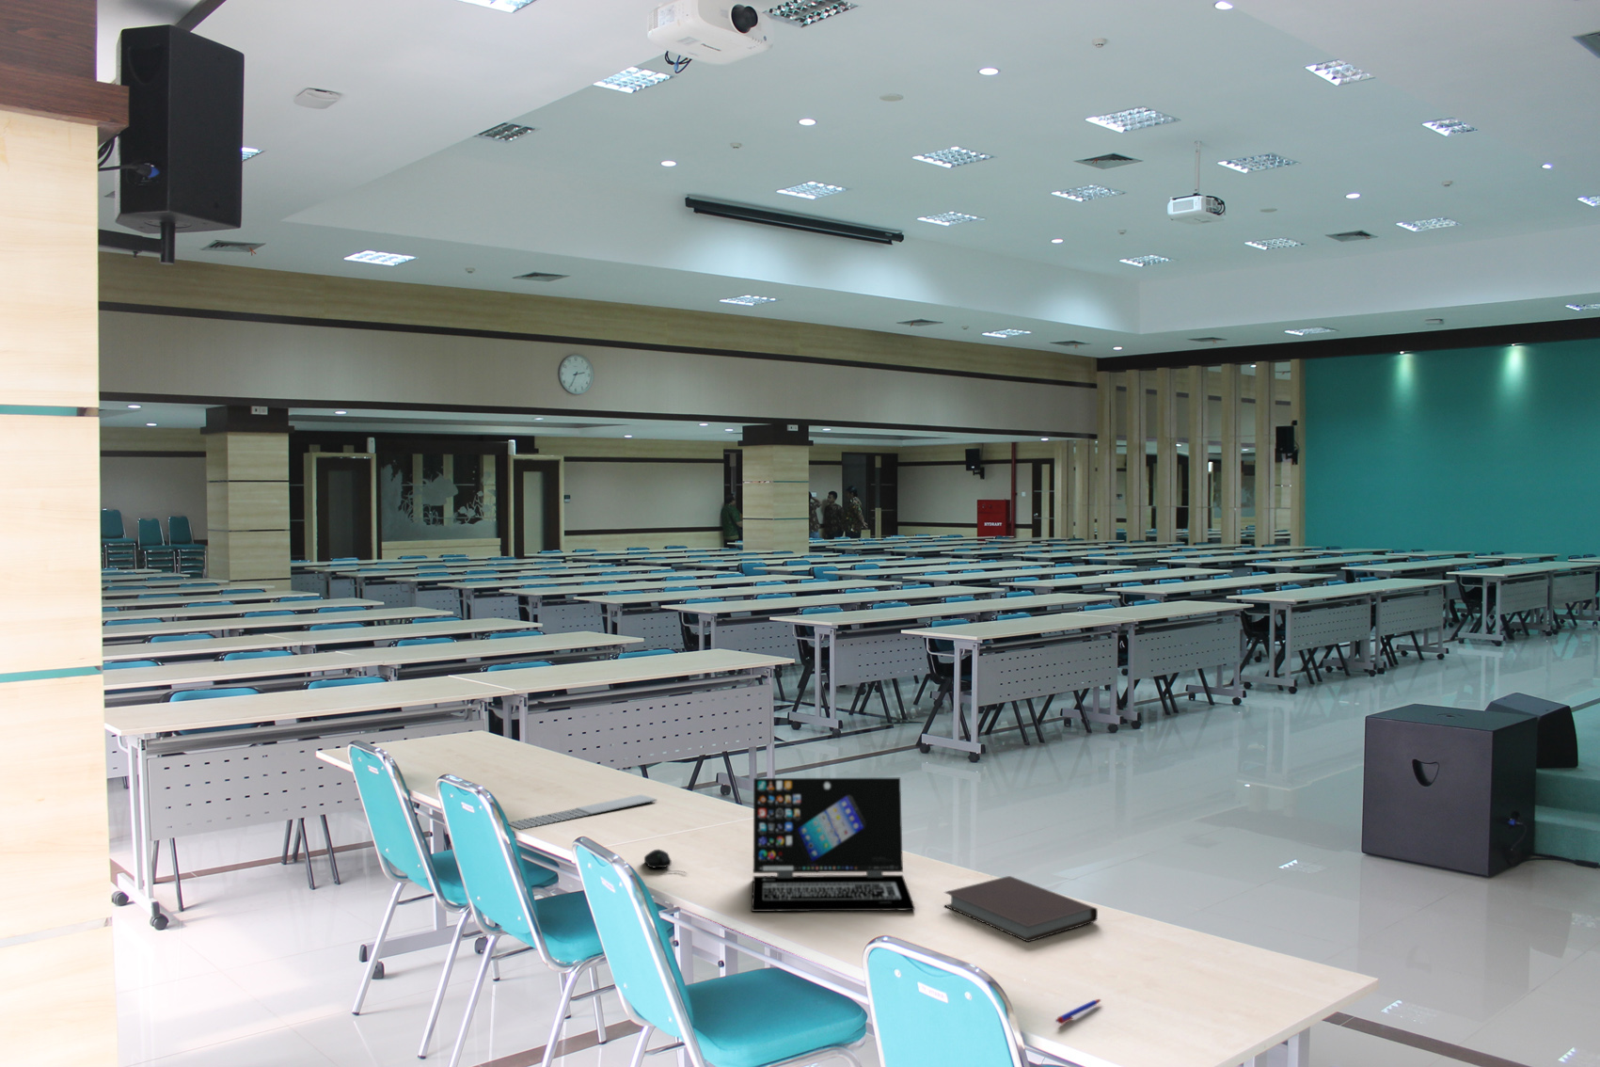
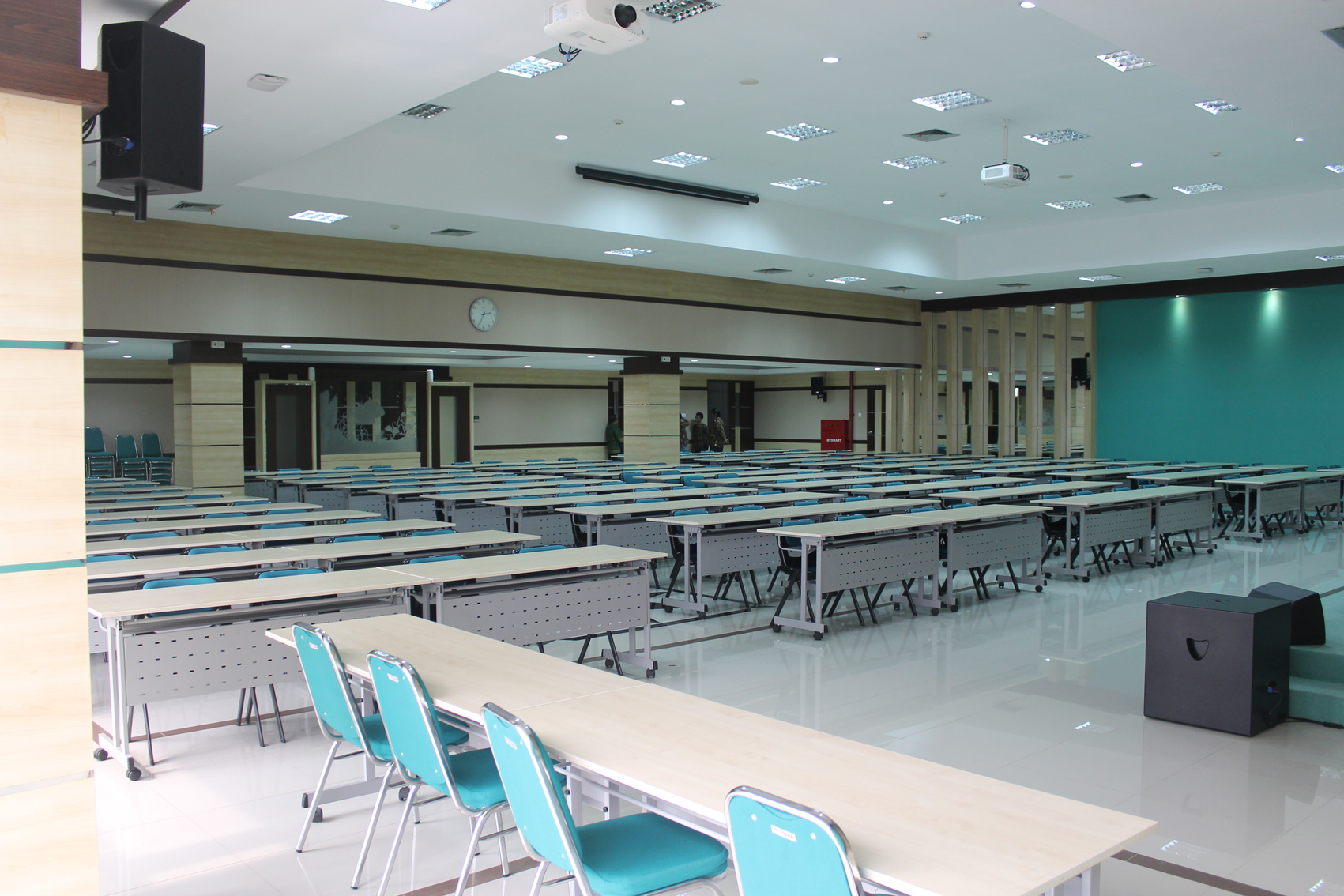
- laptop (830, 841)
- notebook (1019, 906)
- computer mouse (664, 859)
- keyboard (585, 810)
- pen (1079, 1010)
